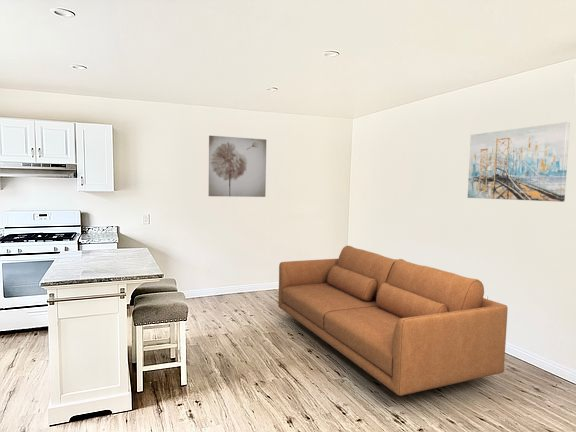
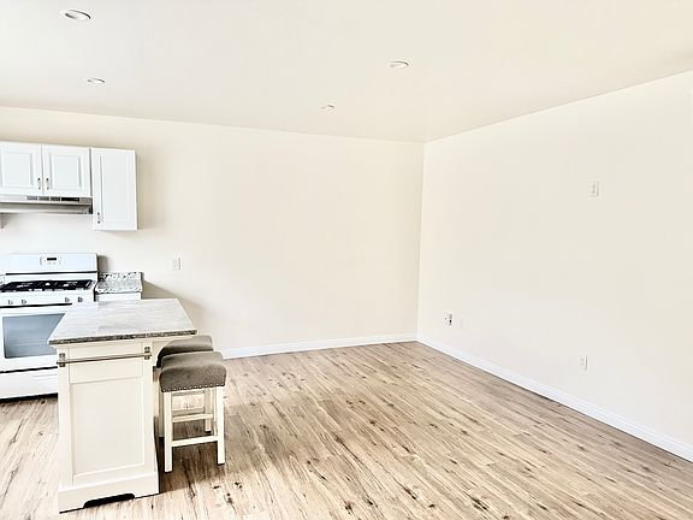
- wall art (238, 167)
- wall art (512, 164)
- sofa (370, 303)
